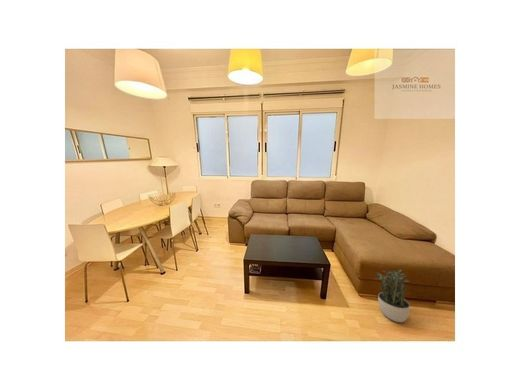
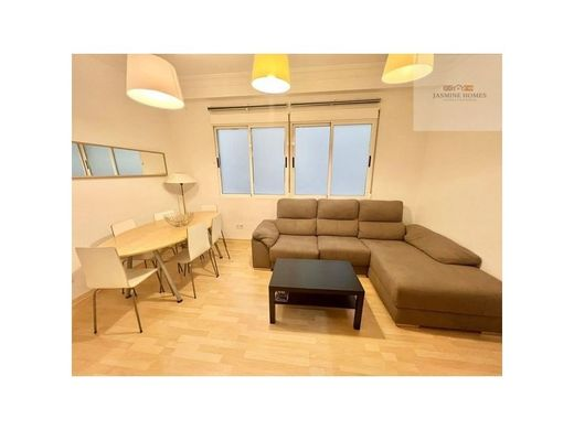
- potted plant (391, 291)
